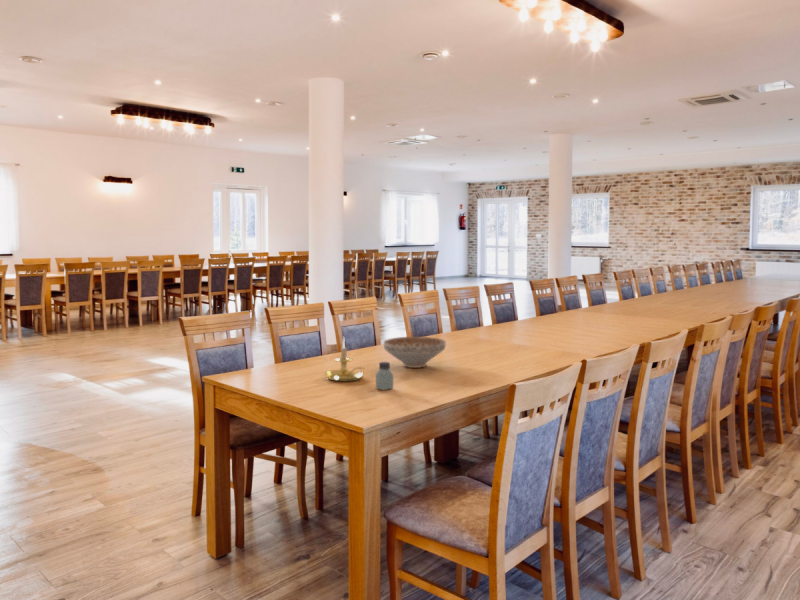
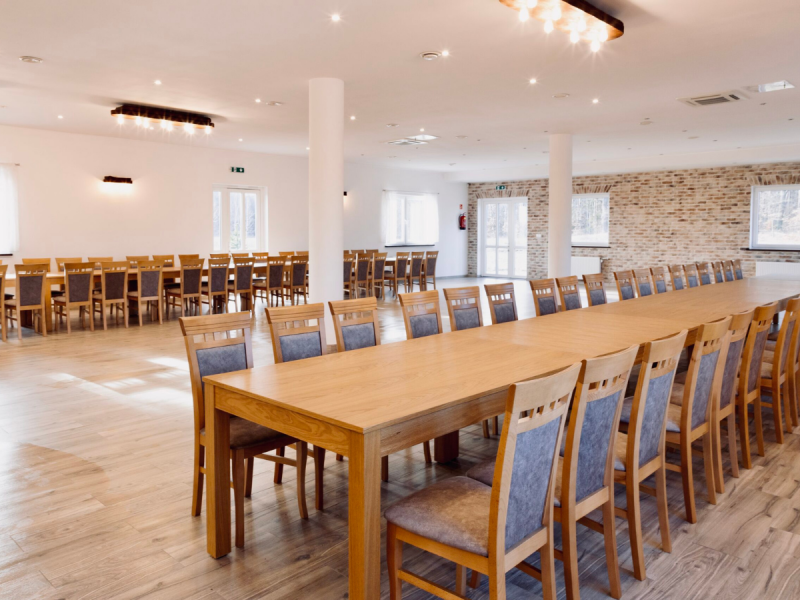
- candle holder (346, 357)
- saltshaker (384, 375)
- decorative bowl (414, 353)
